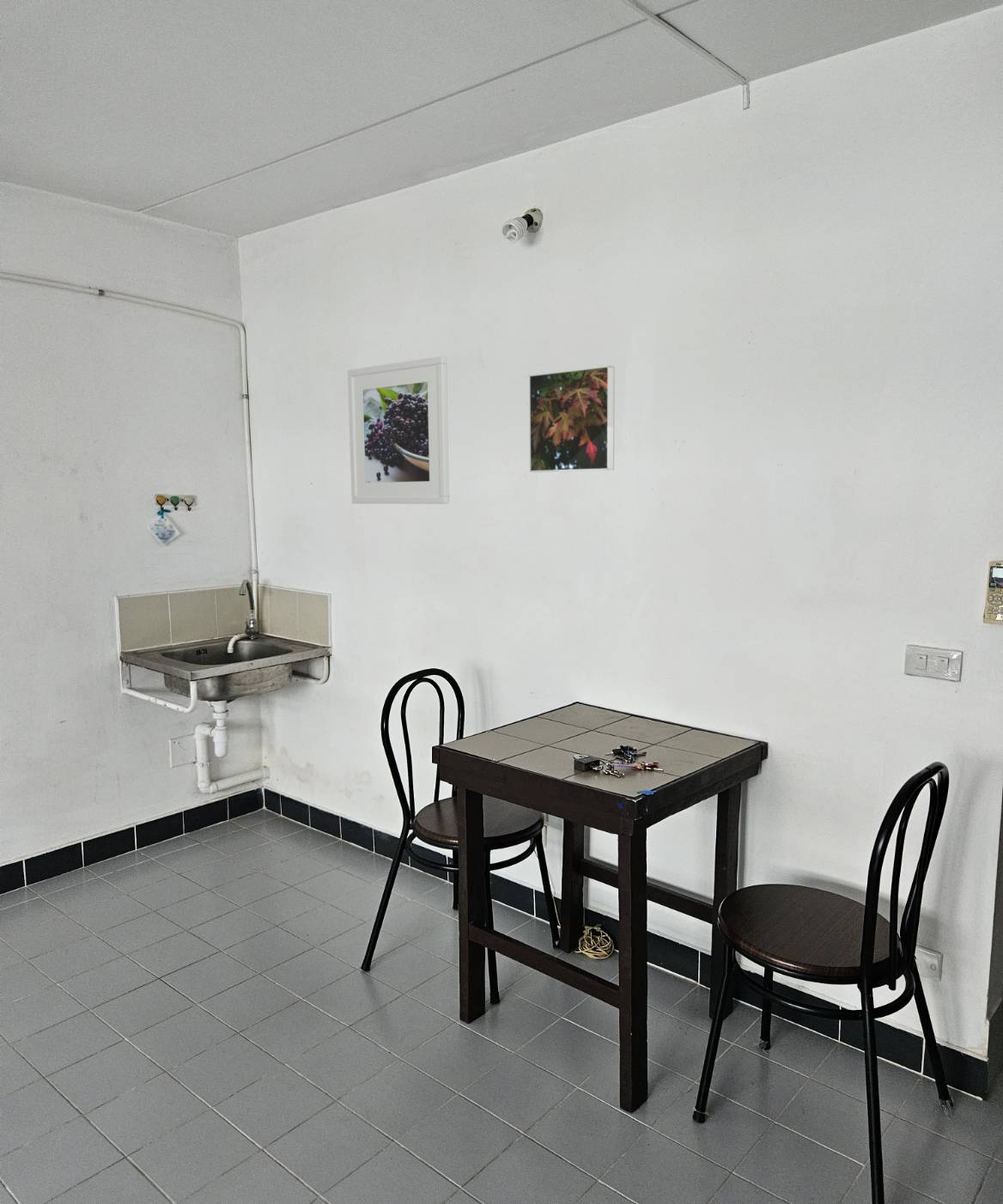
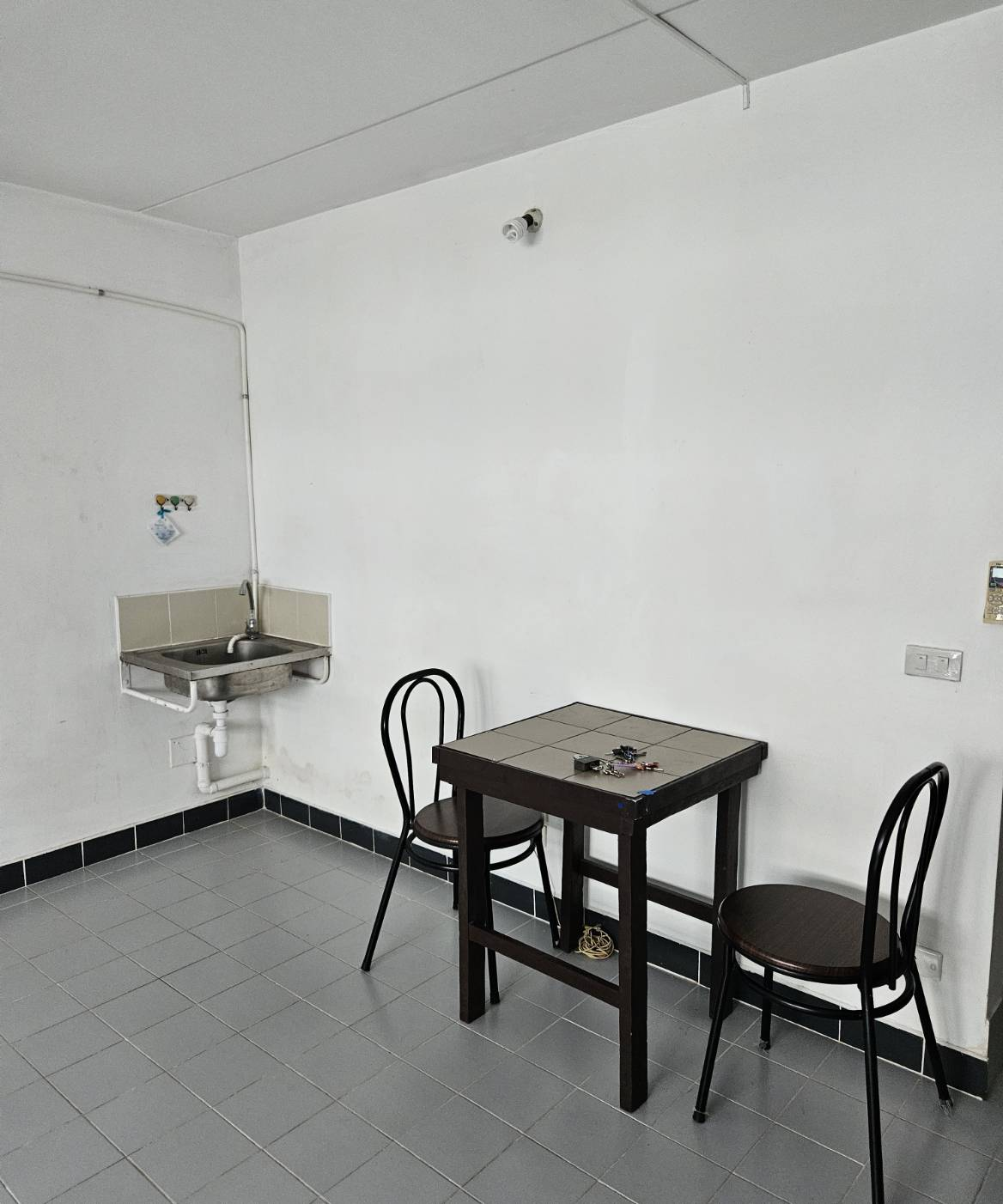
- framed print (570, 421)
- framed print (396, 434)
